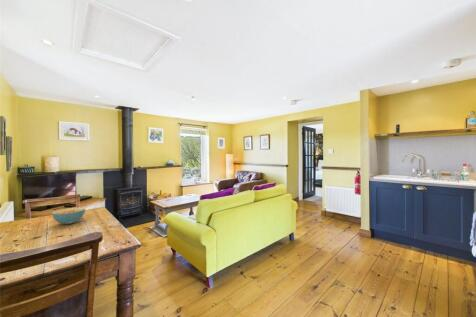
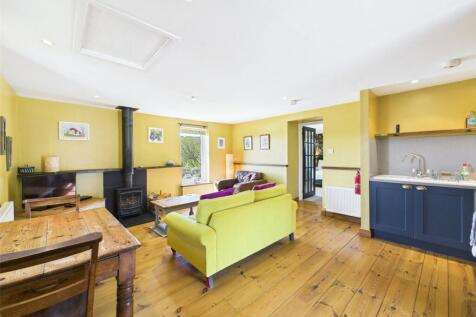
- cereal bowl (69, 216)
